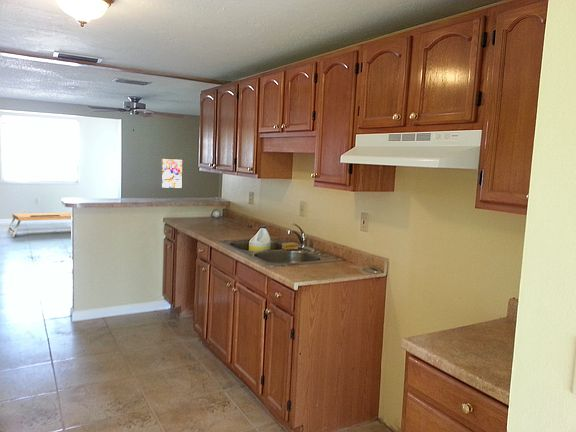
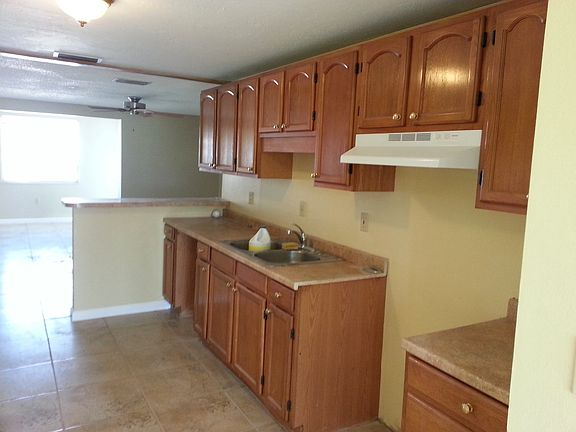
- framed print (172, 173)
- coffee table (51, 219)
